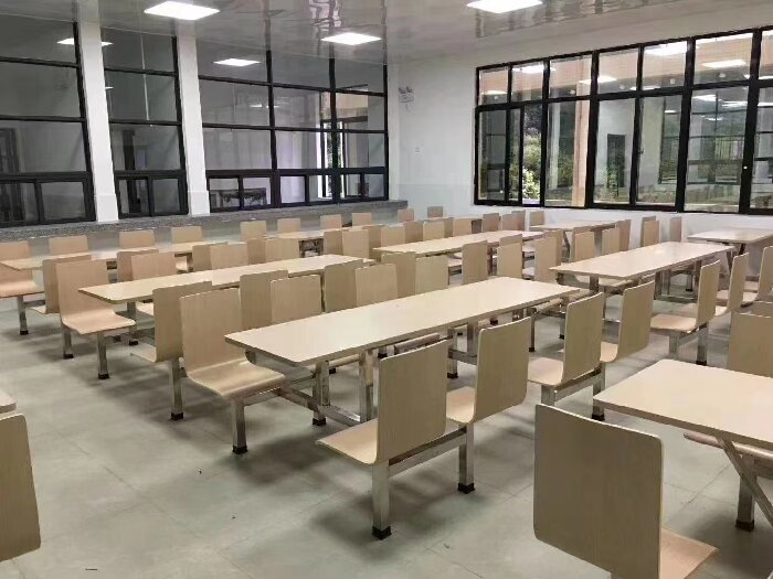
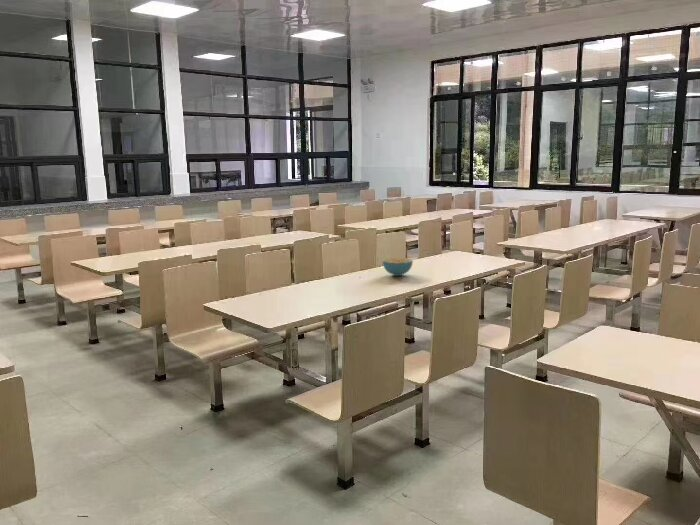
+ cereal bowl (397, 267)
